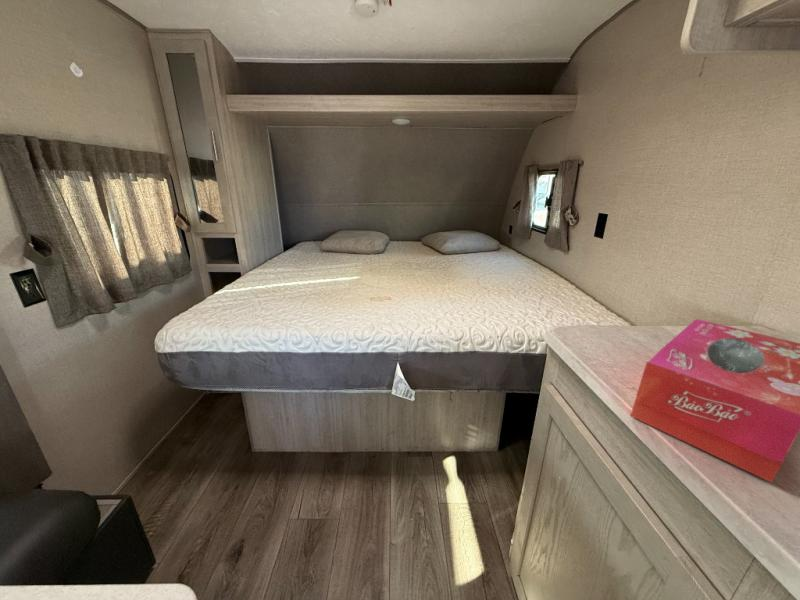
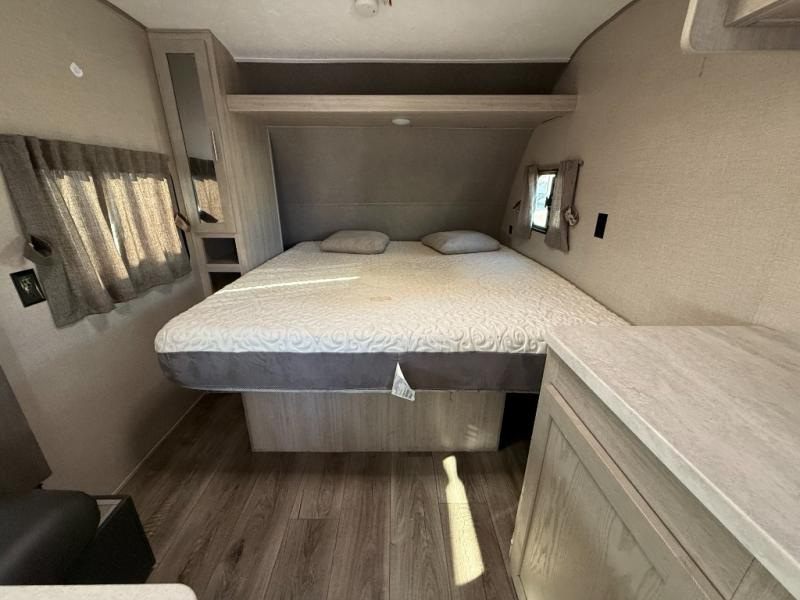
- tissue box (724, 380)
